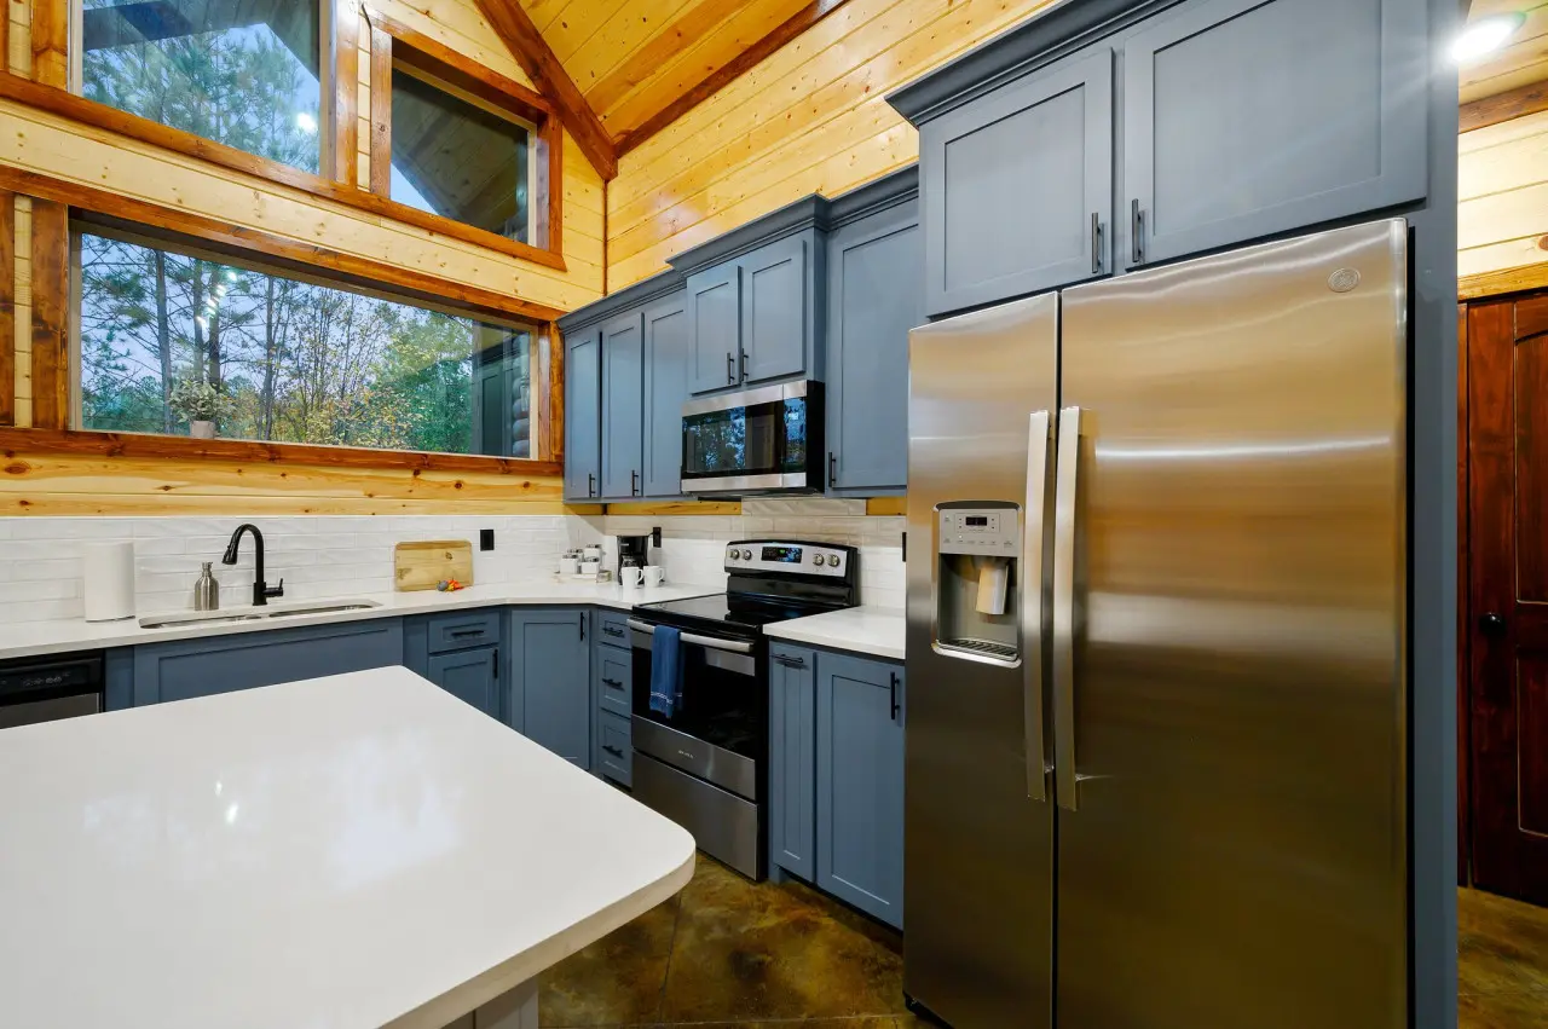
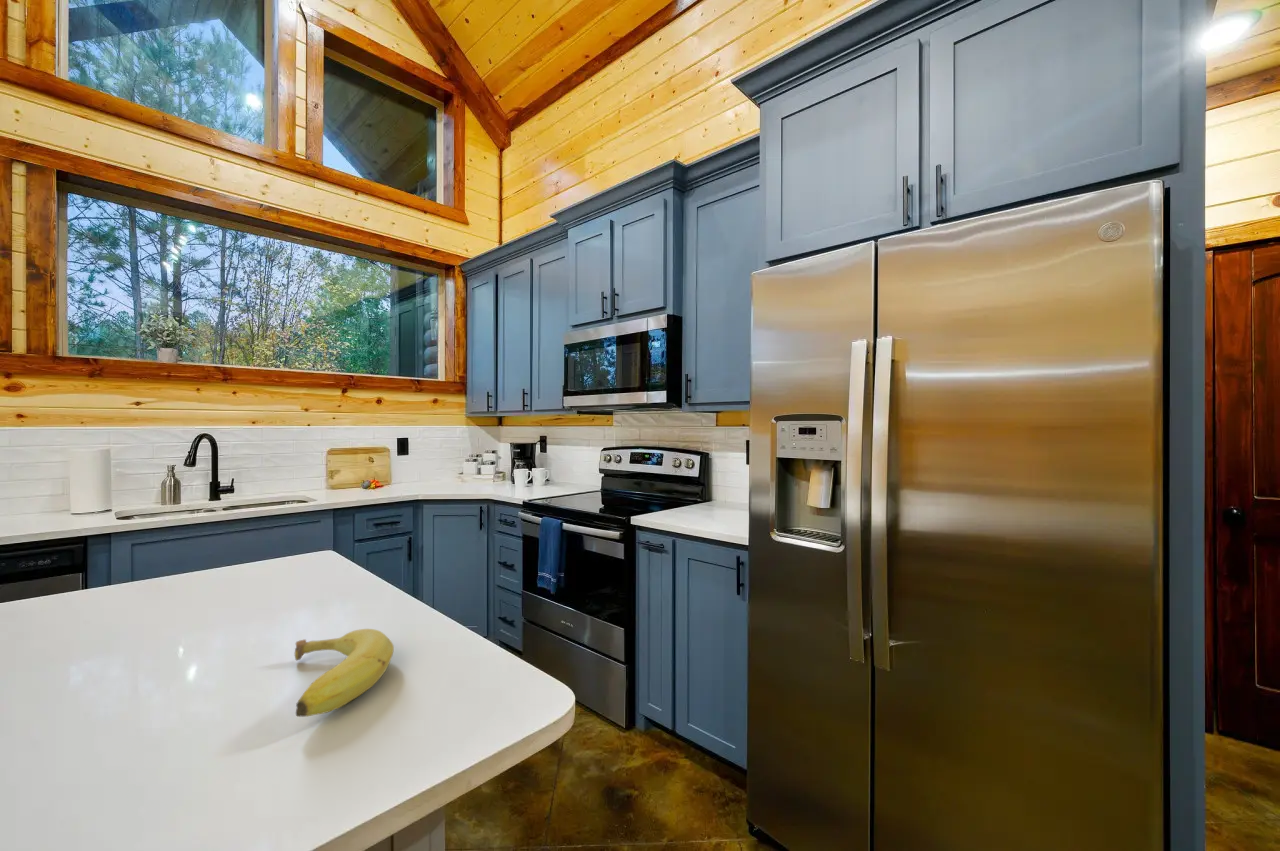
+ fruit (329, 670)
